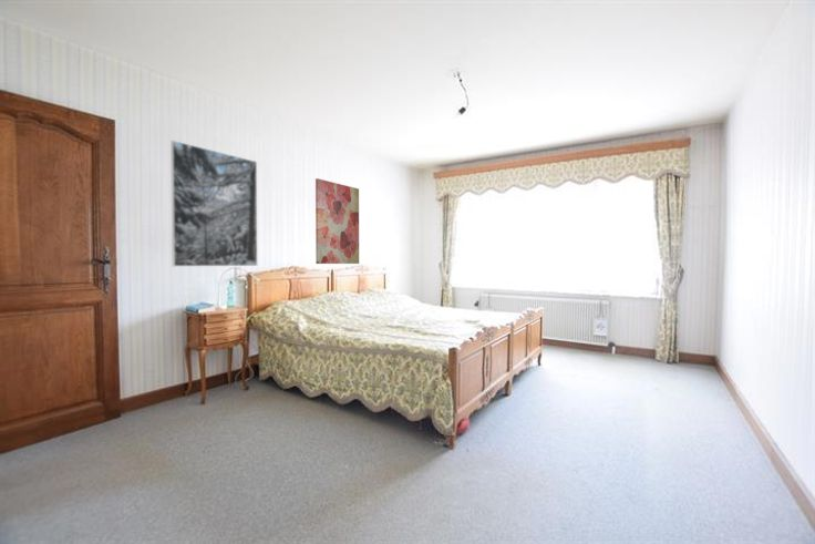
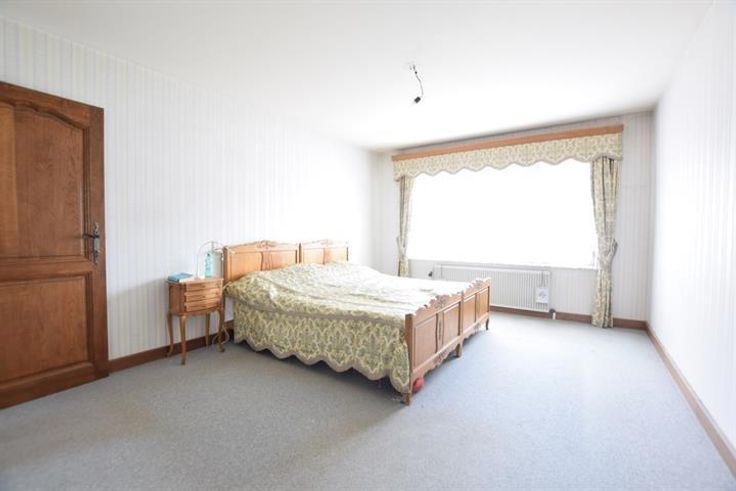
- wall art (338, 224)
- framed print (218, 208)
